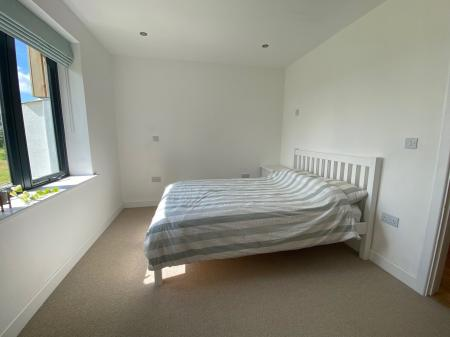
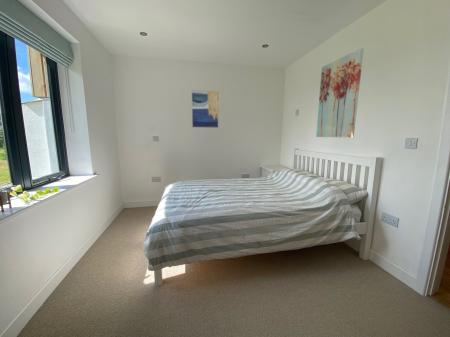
+ wall art (205, 109)
+ wall art (336, 99)
